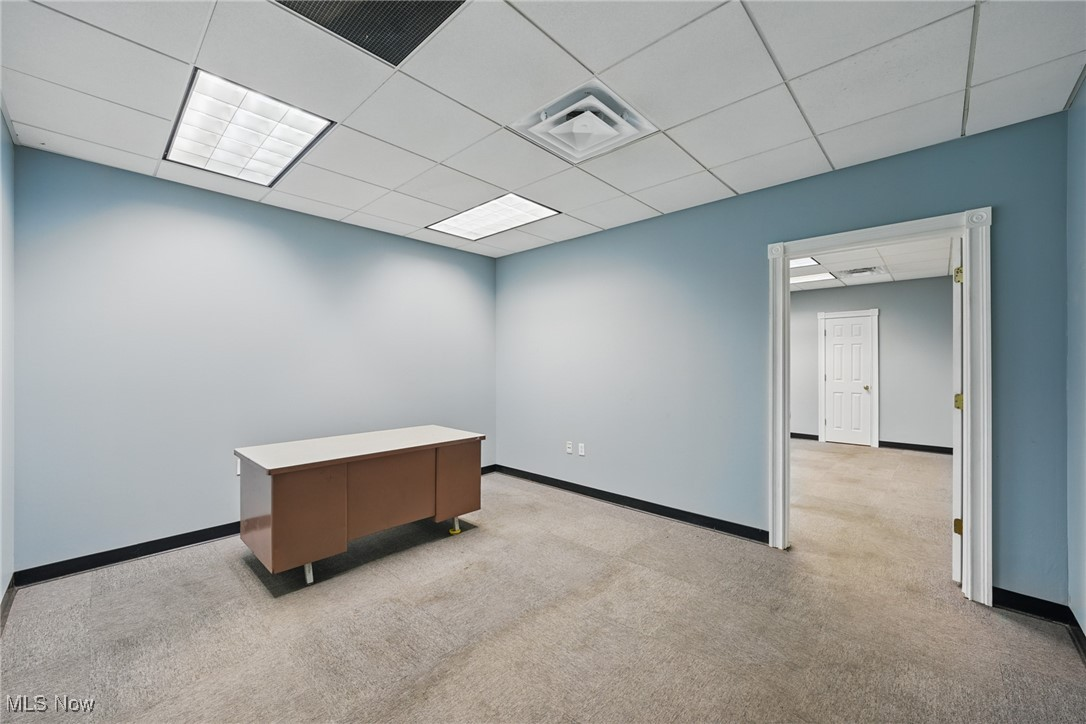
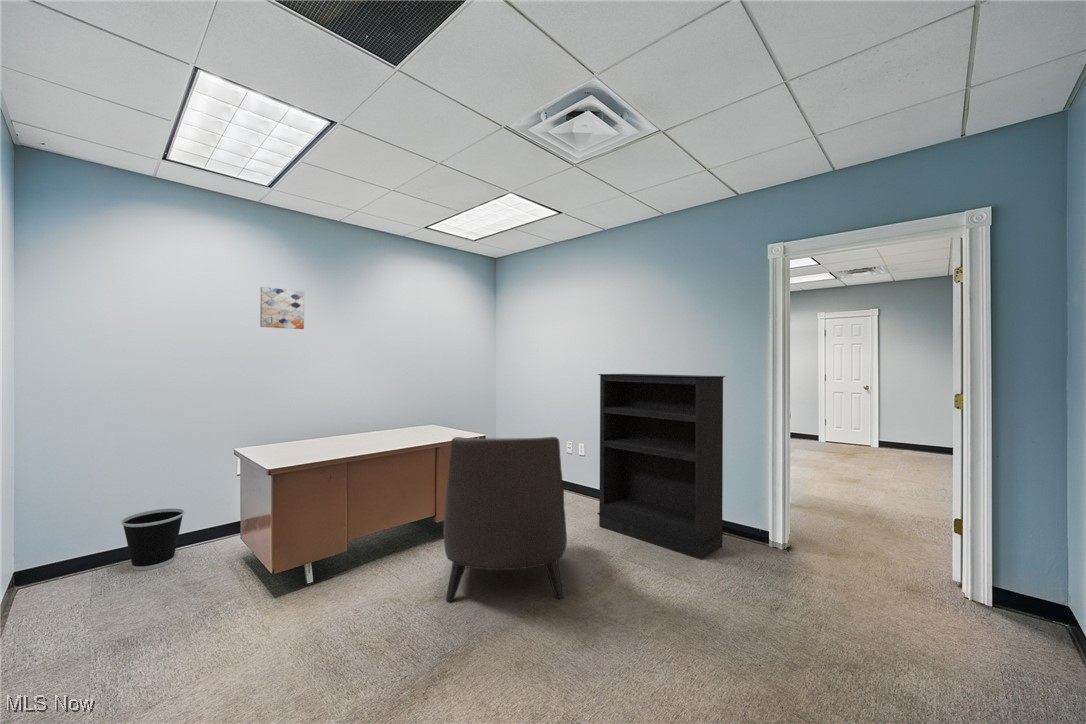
+ bookshelf (657, 455)
+ chair (506, 505)
+ wall art (282, 308)
+ wastebasket (153, 539)
